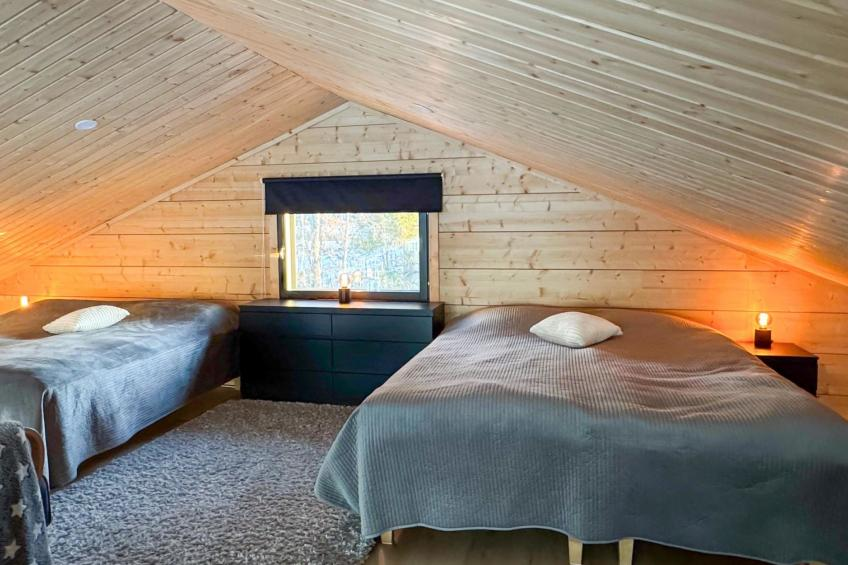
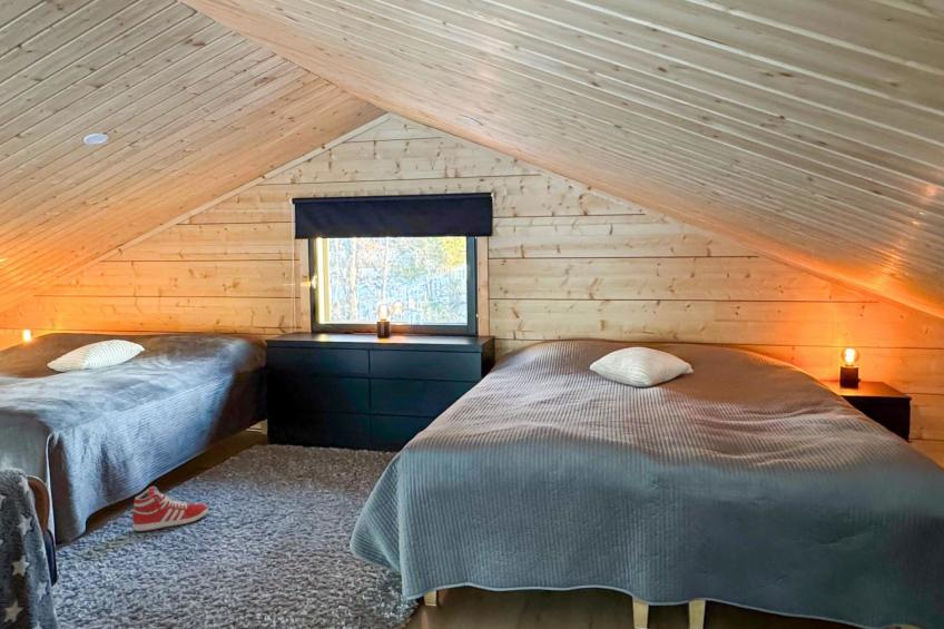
+ sneaker (170, 503)
